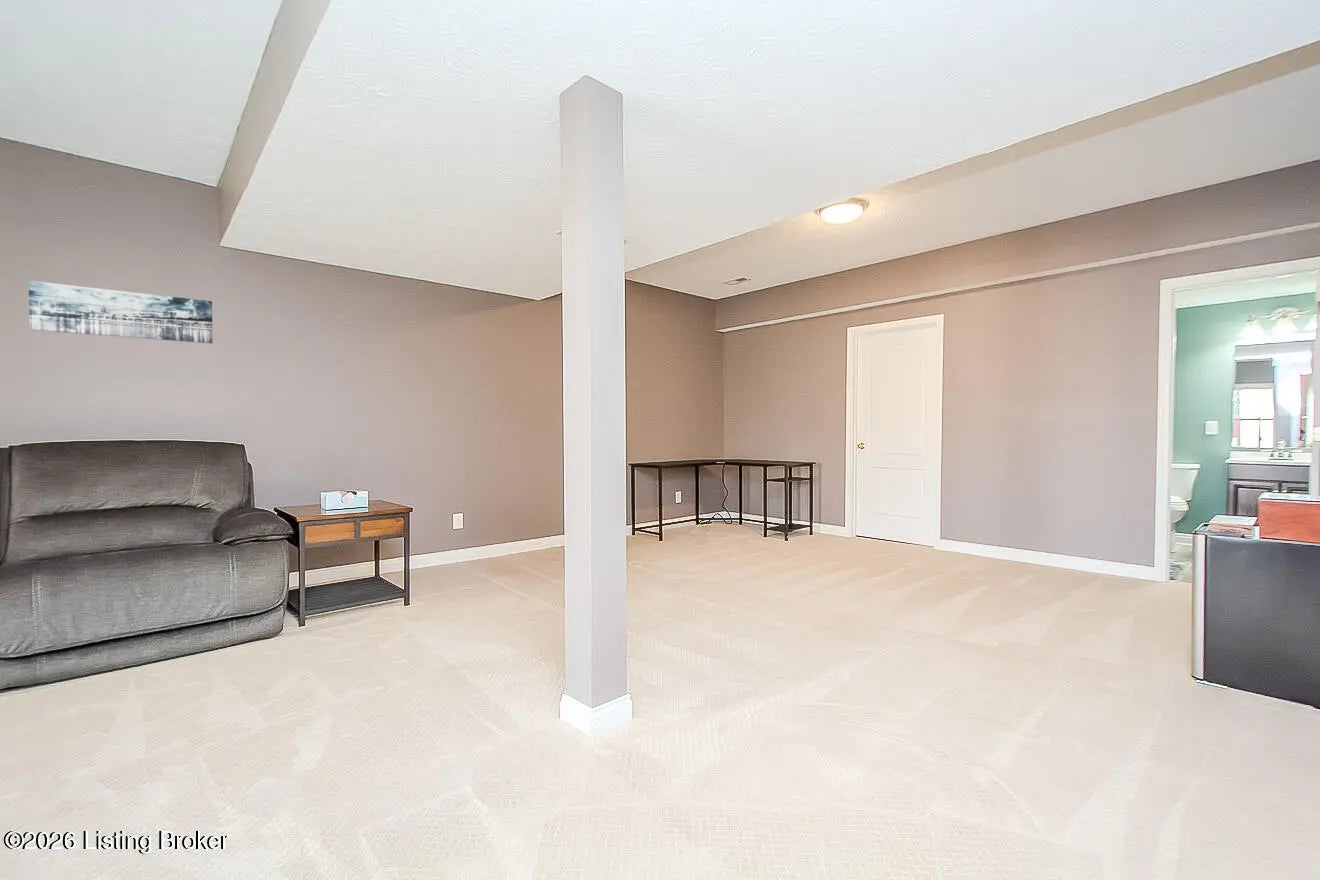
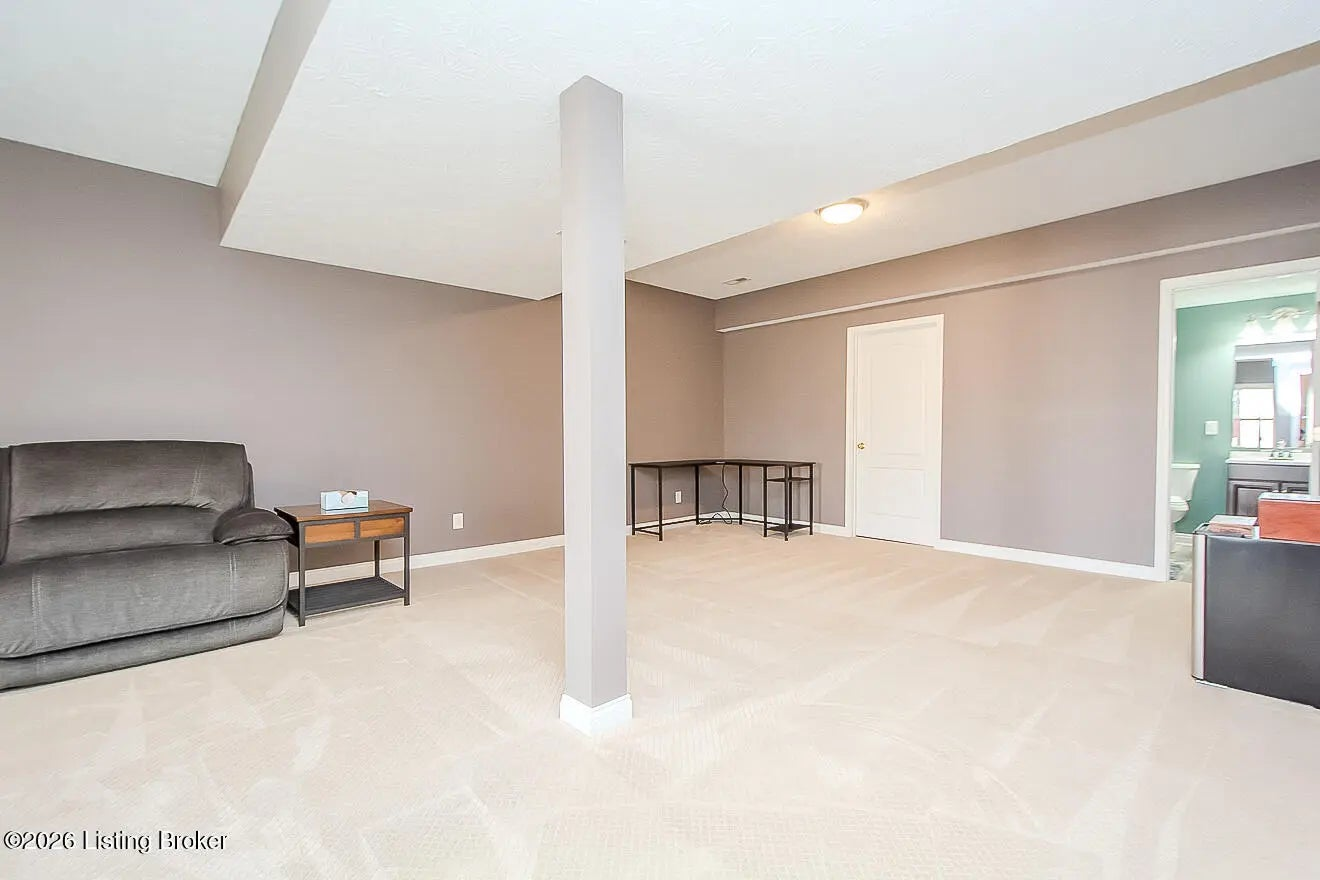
- wall art (127, 314)
